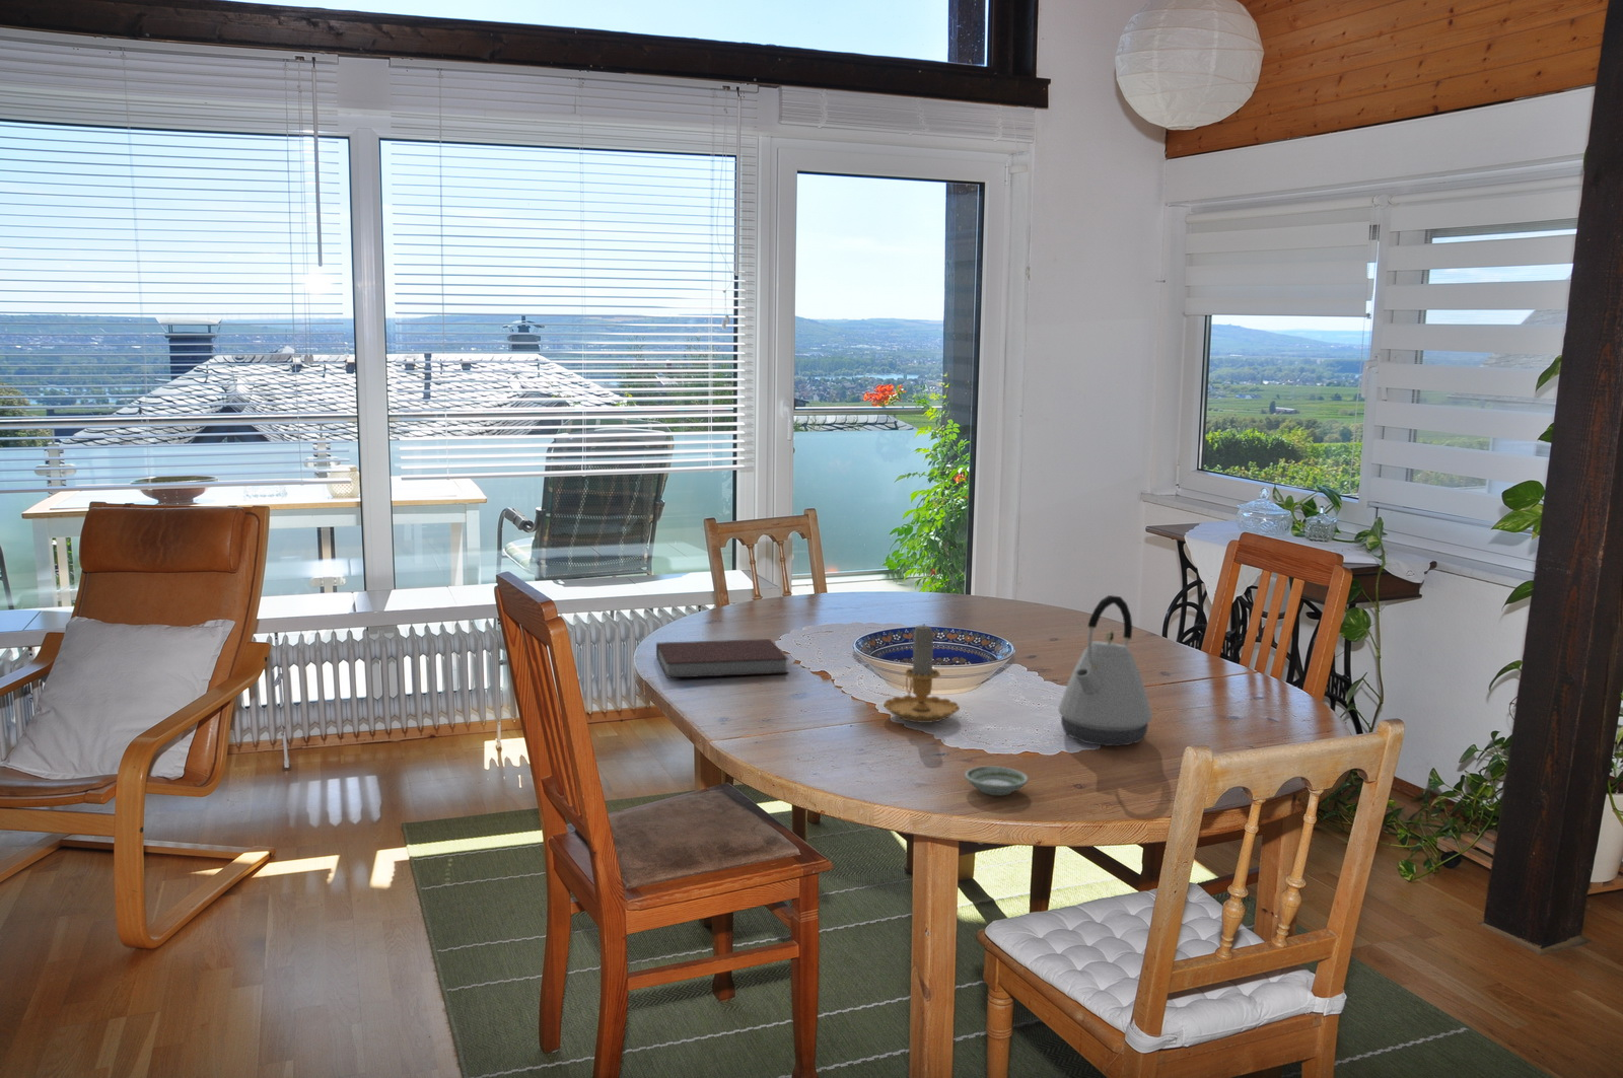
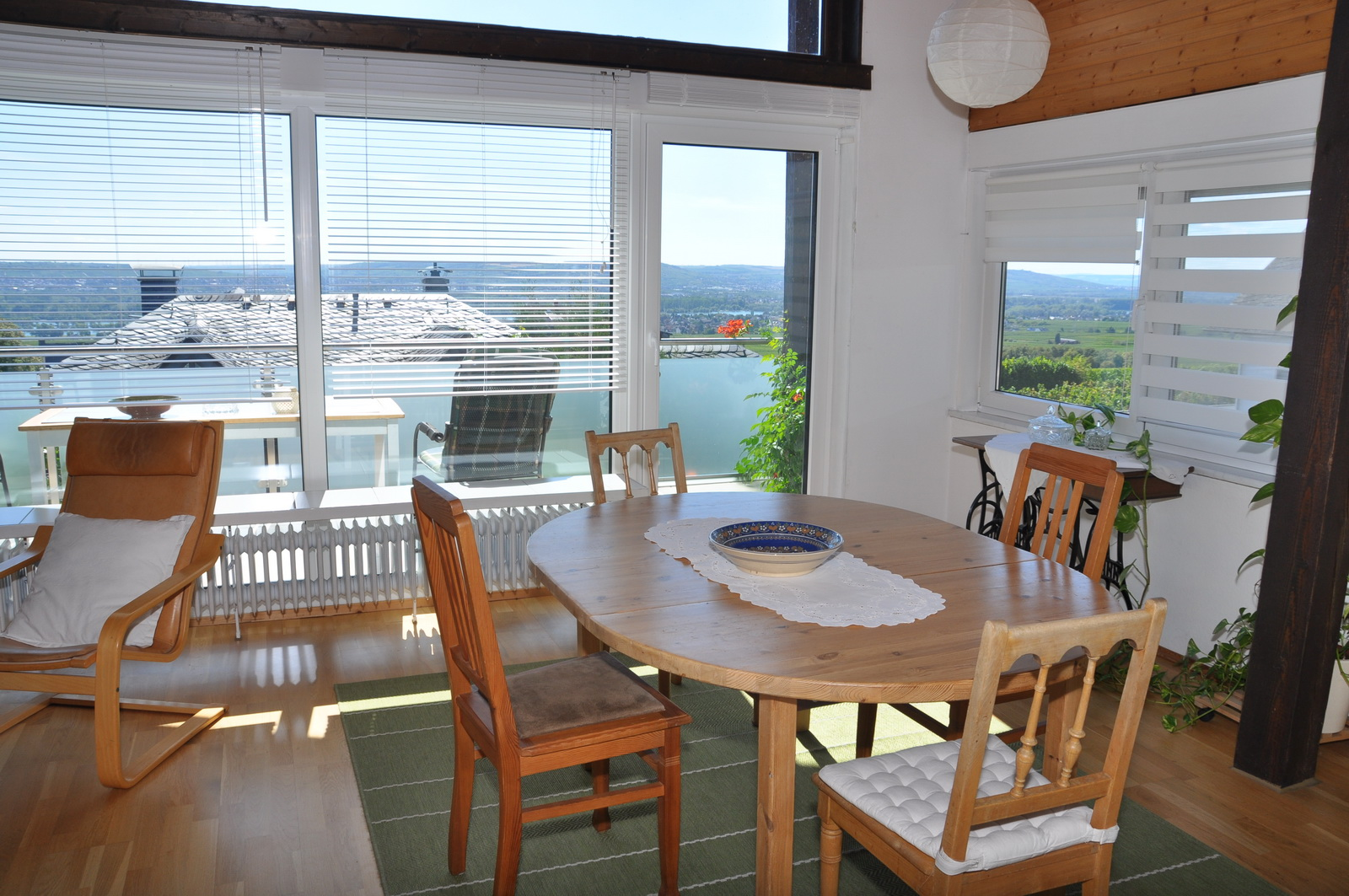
- kettle (1106, 667)
- notebook (721, 657)
- candle (919, 668)
- saucer (995, 782)
